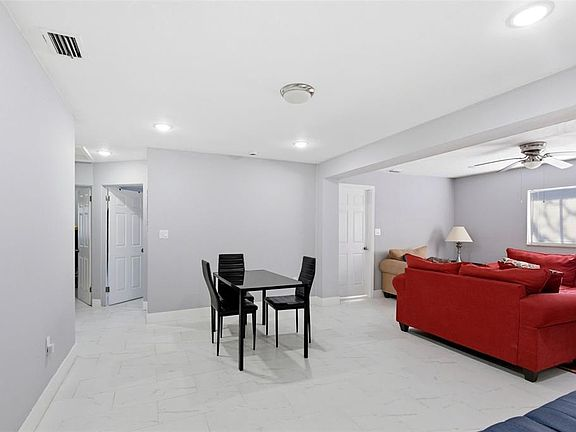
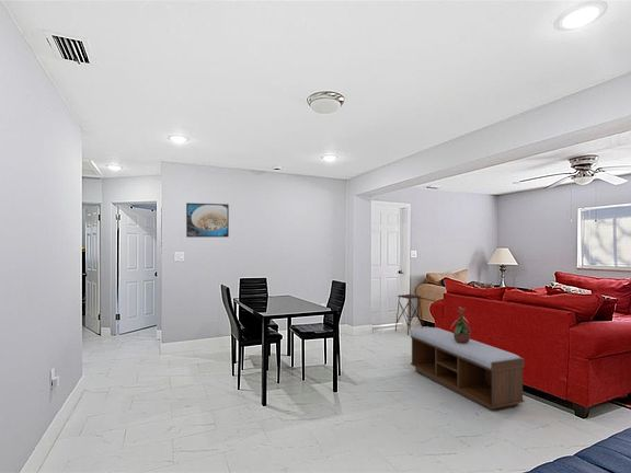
+ bench (459, 362)
+ potted plant (460, 323)
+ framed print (207, 220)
+ side table (408, 313)
